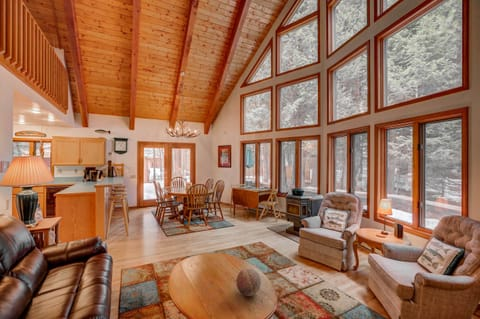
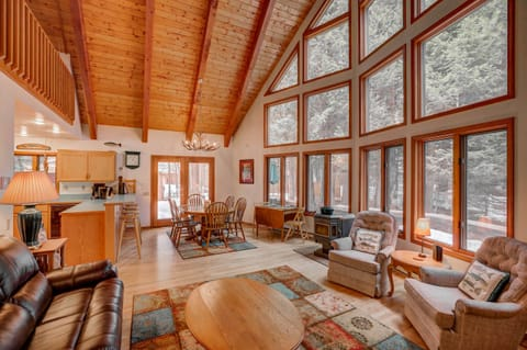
- decorative orb (248, 281)
